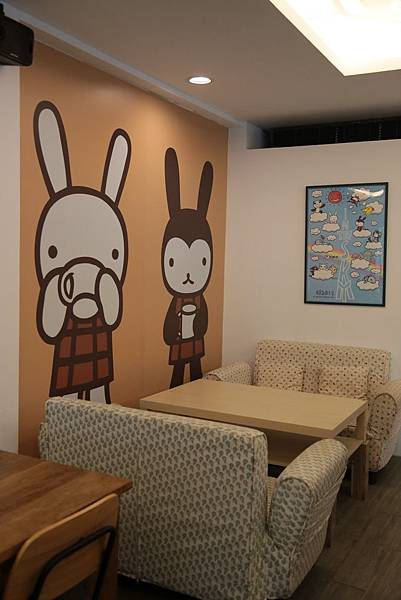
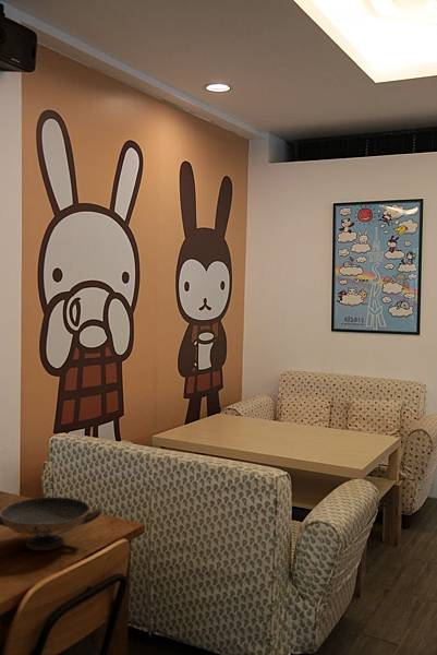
+ decorative bowl (45, 526)
